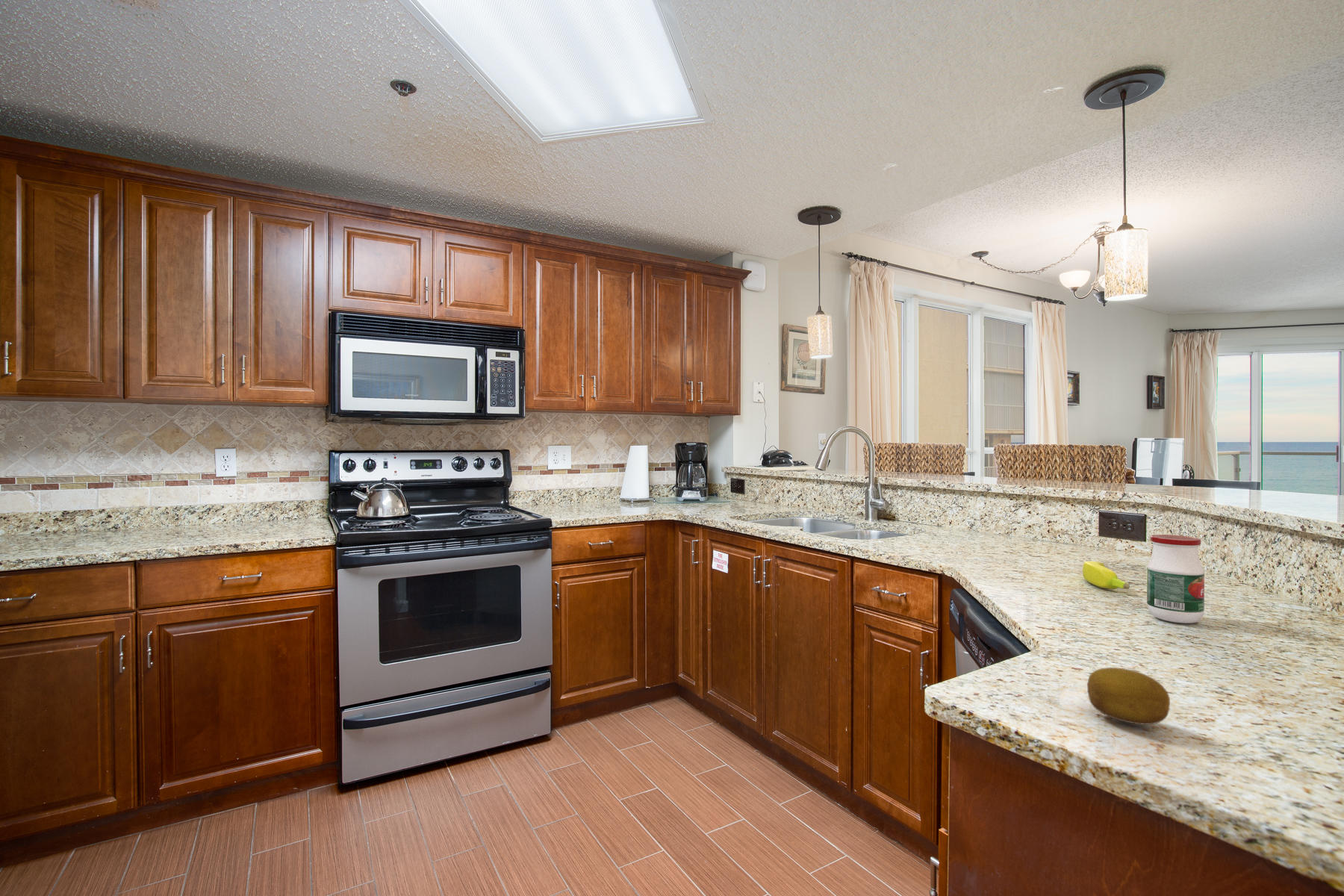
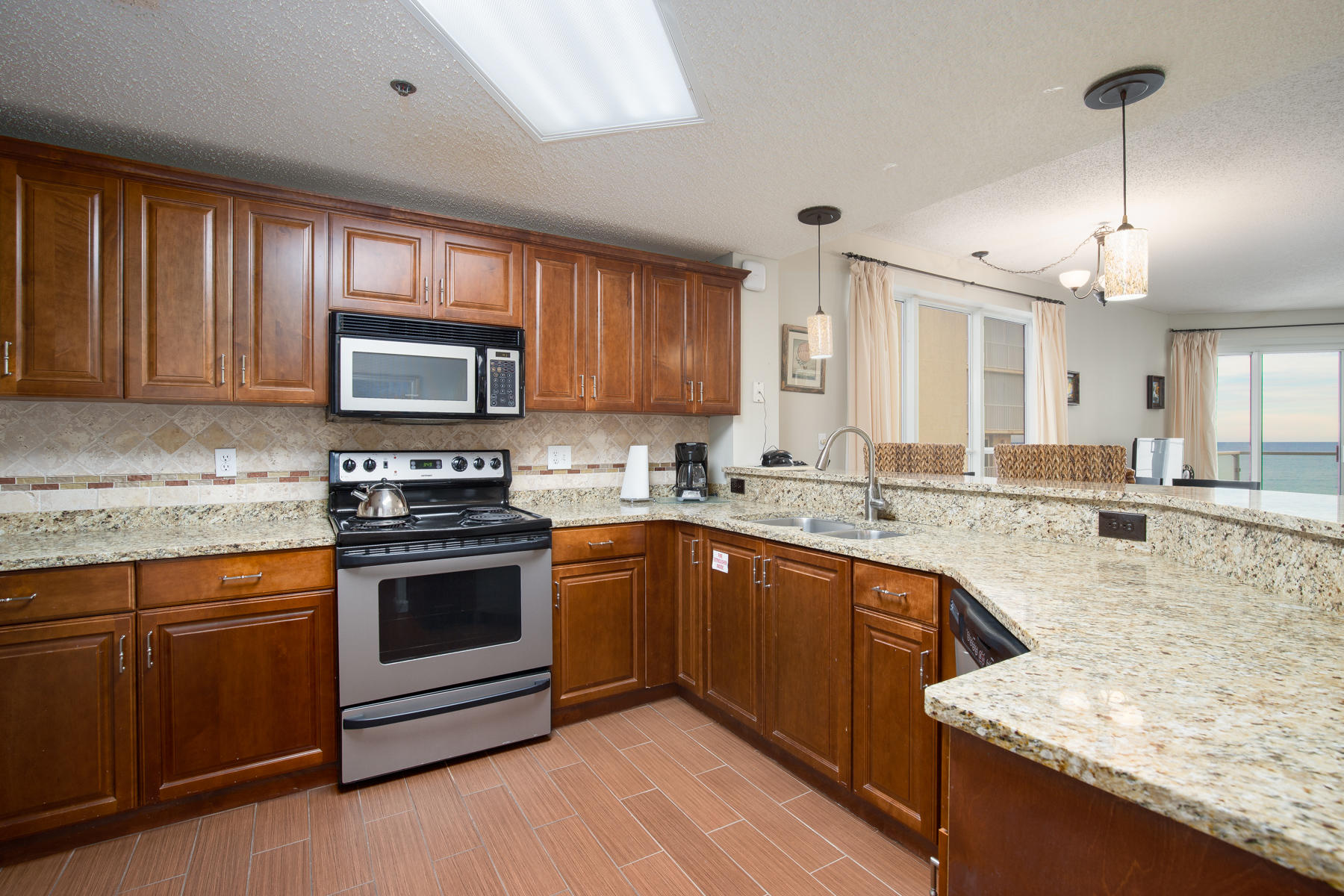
- fruit (1127, 695)
- banana (1107, 574)
- jar (1175, 578)
